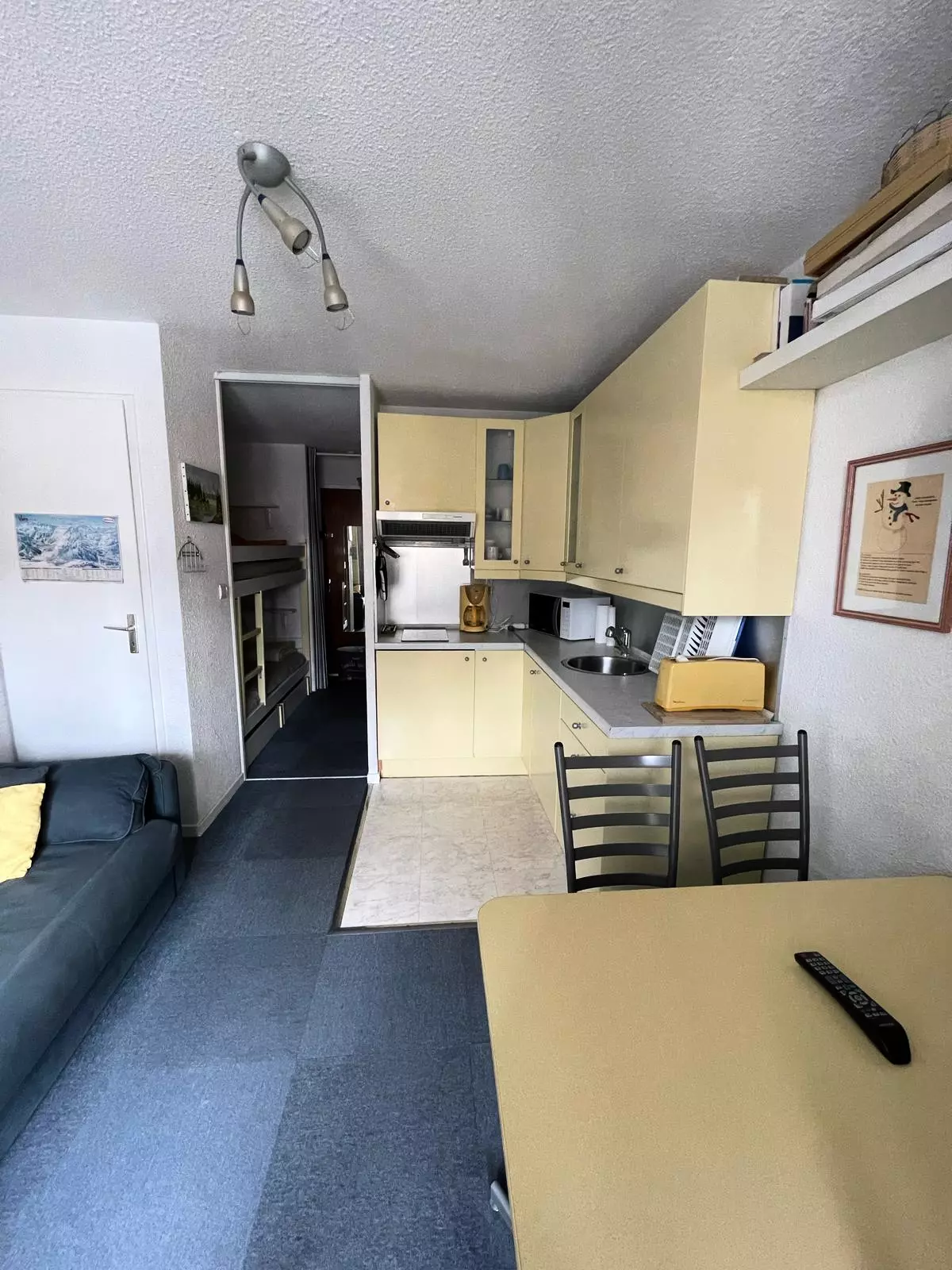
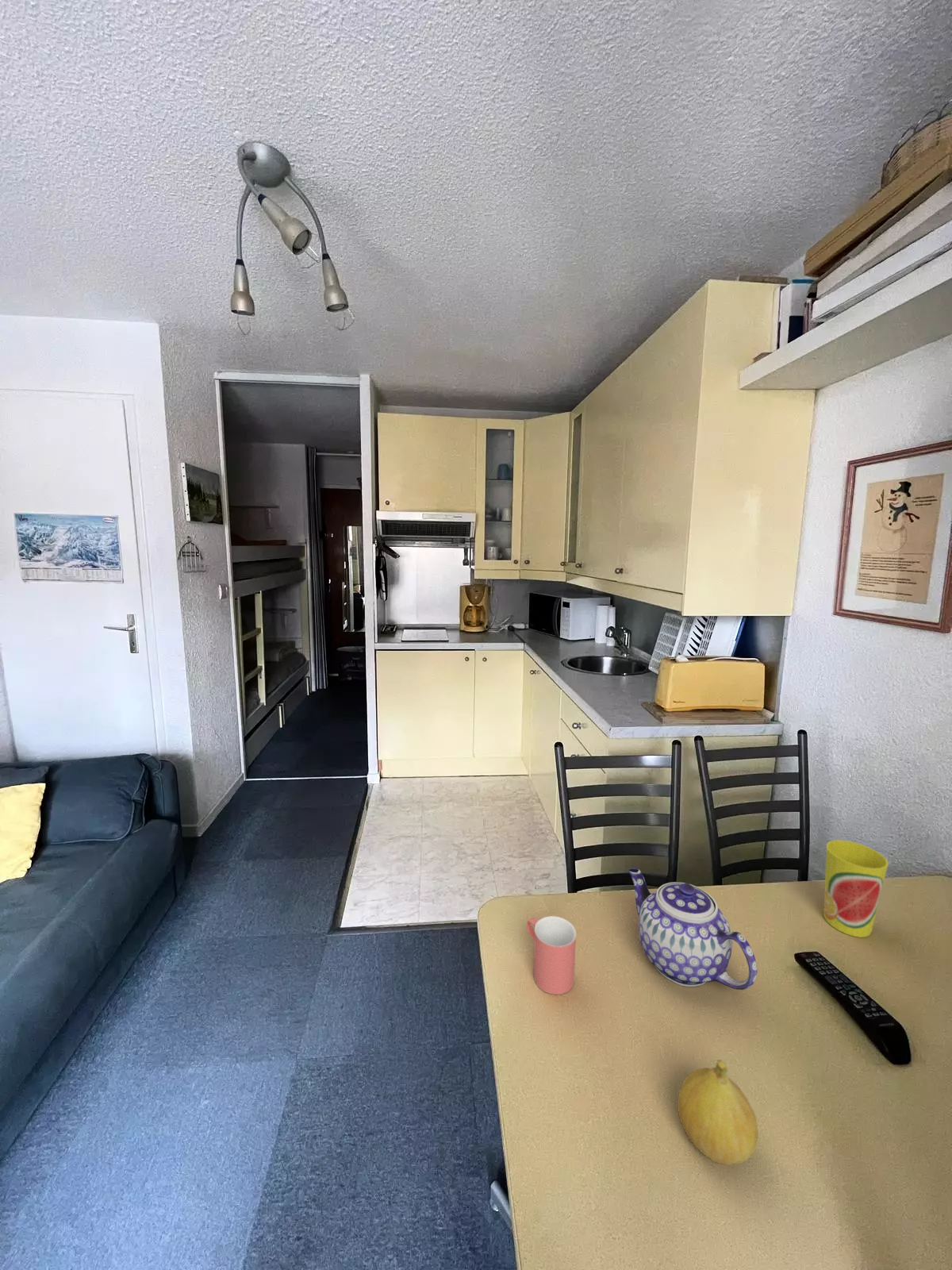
+ cup (851, 888)
+ teapot (684, 925)
+ cup (547, 948)
+ fruit (718, 1102)
